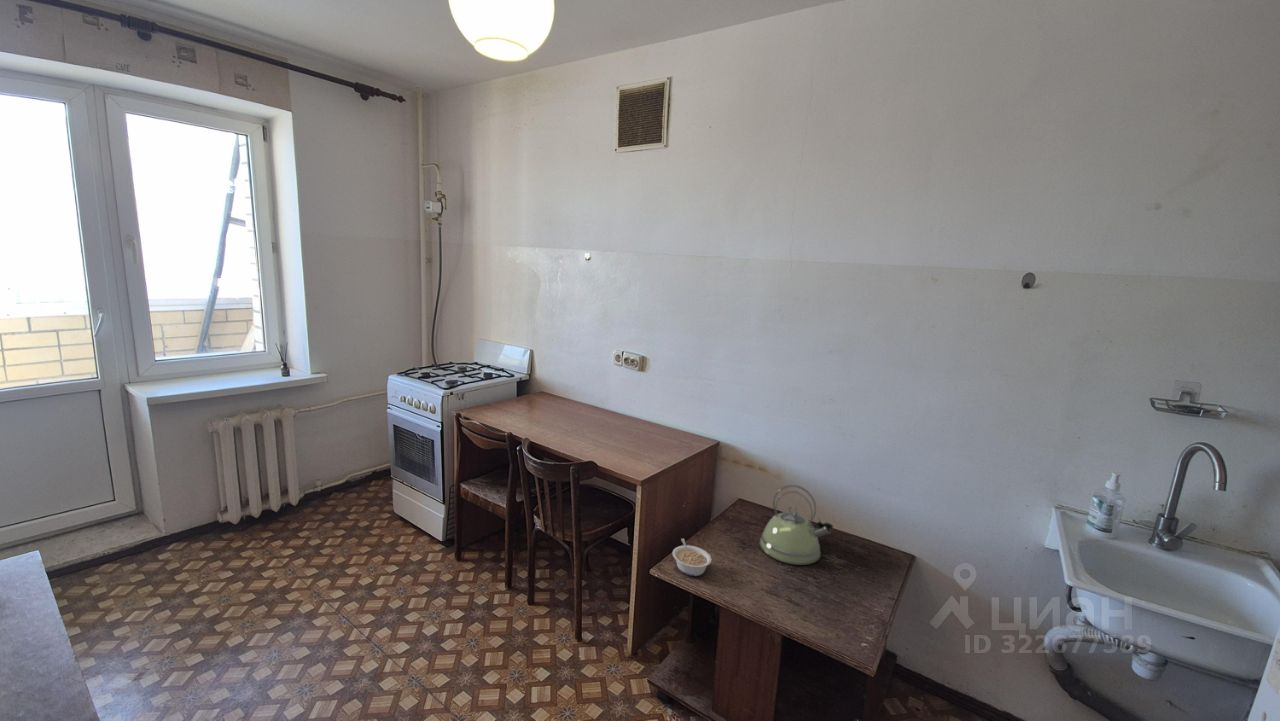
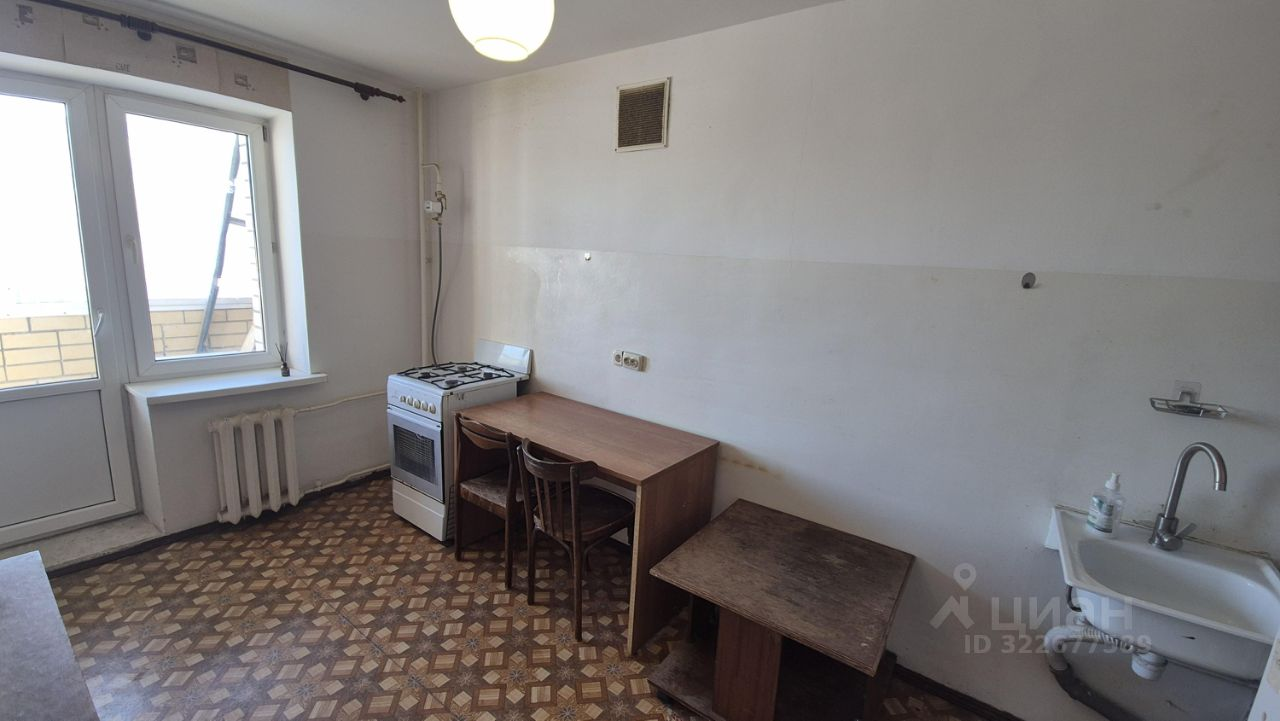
- legume (690, 560)
- kettle (797, 518)
